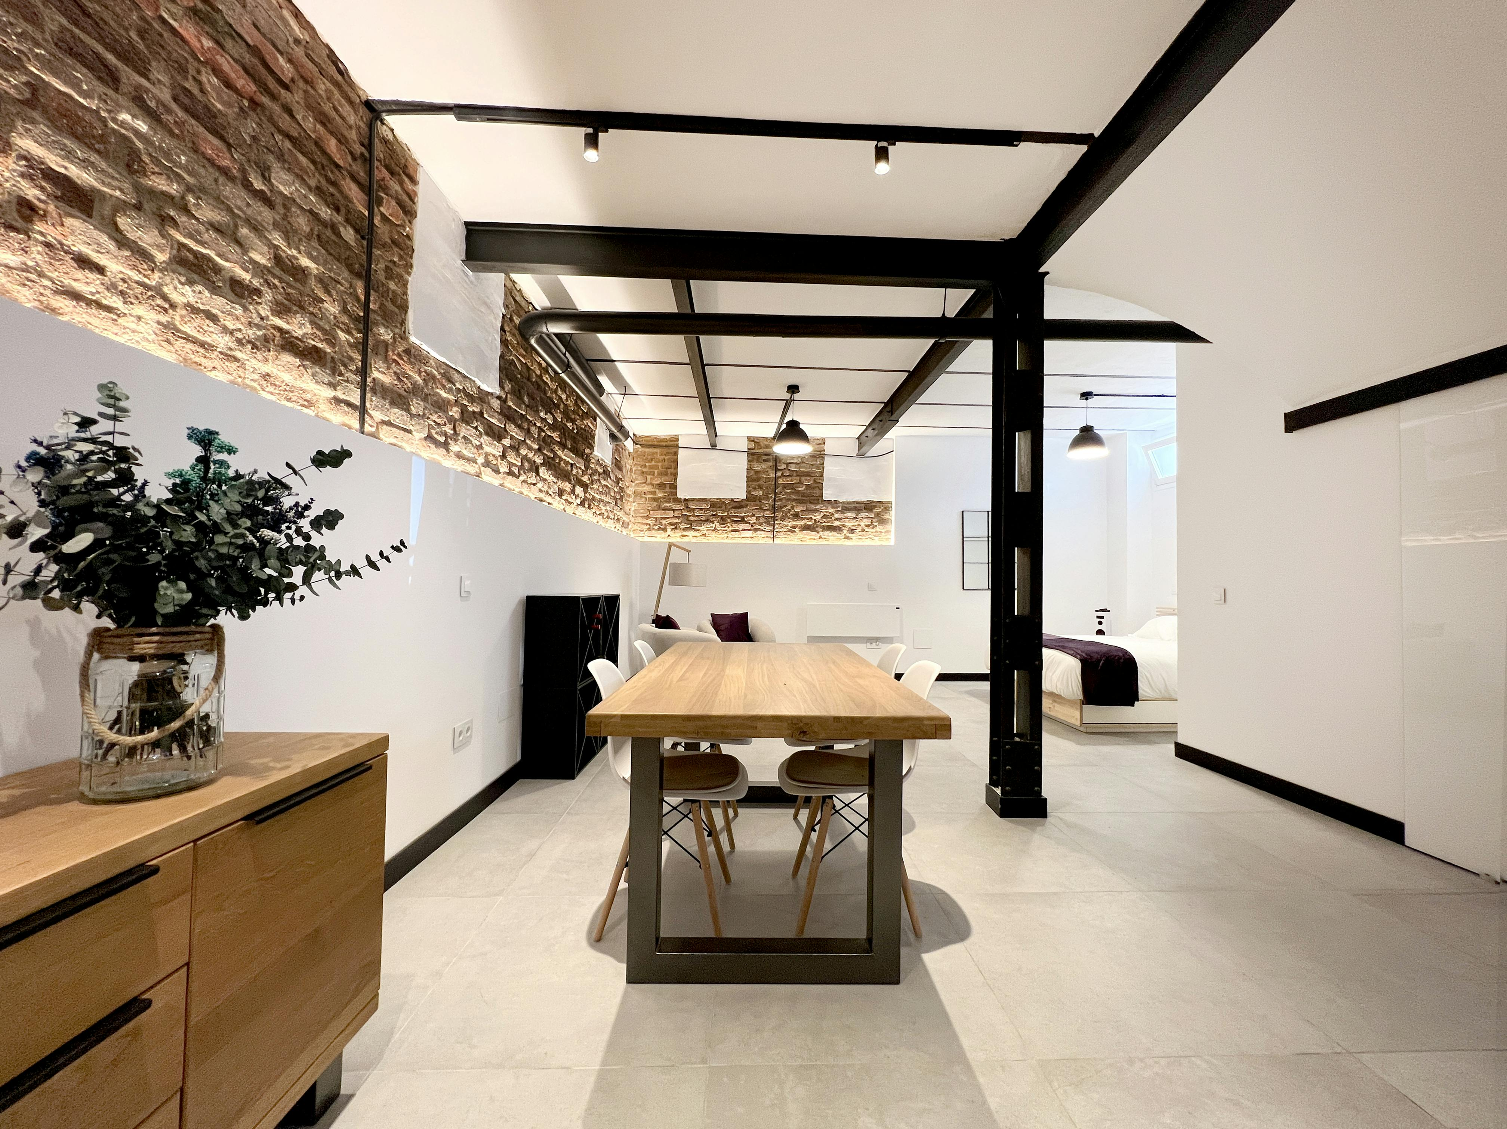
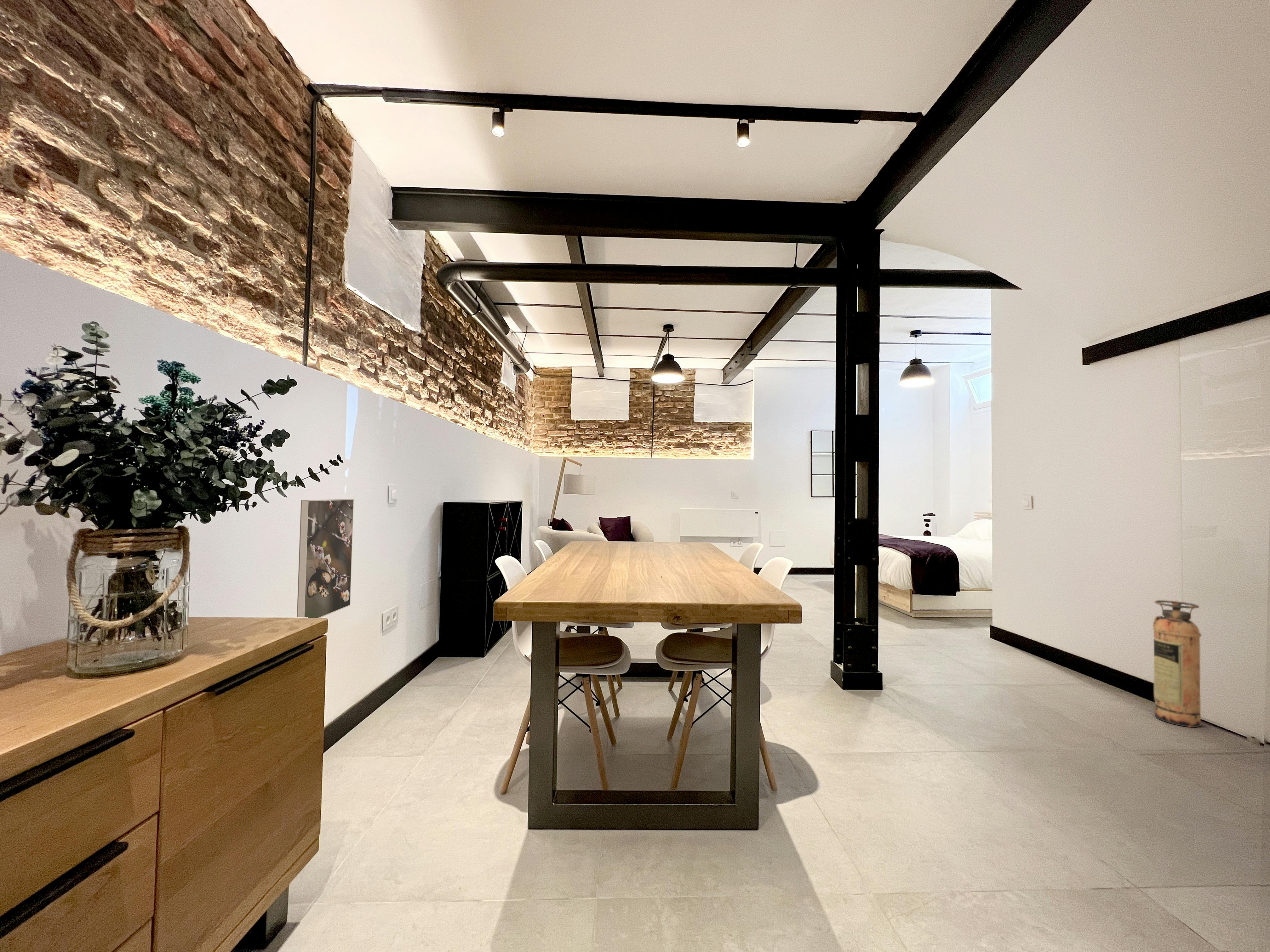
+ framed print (327, 557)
+ fire extinguisher (1174, 660)
